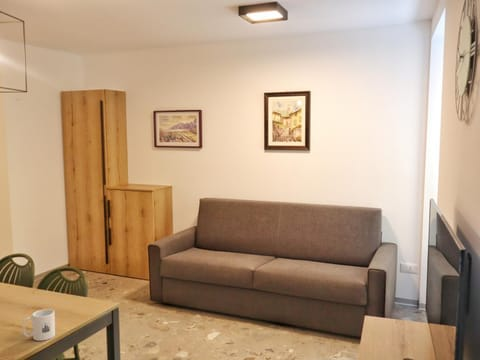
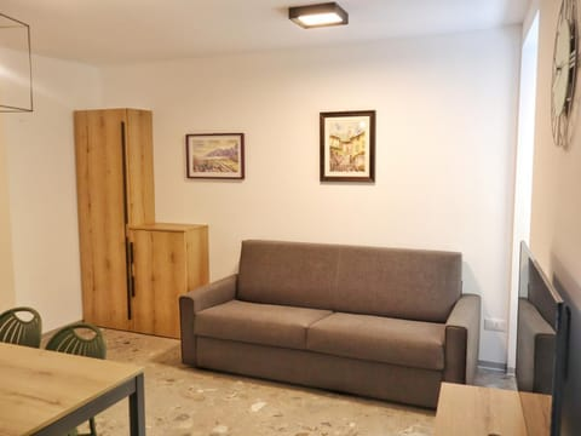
- mug (39, 325)
